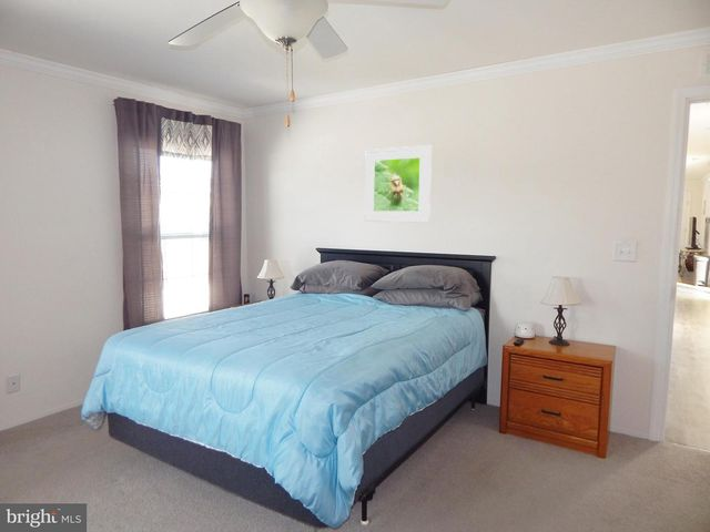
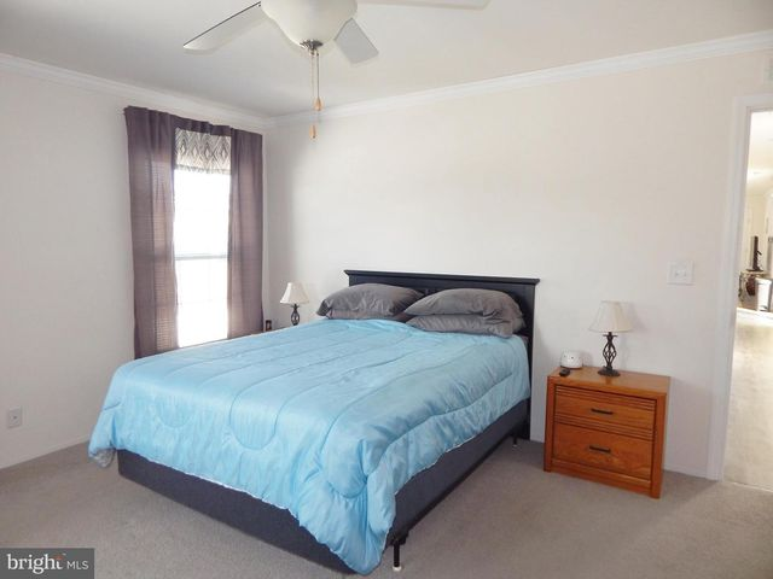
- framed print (396, 185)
